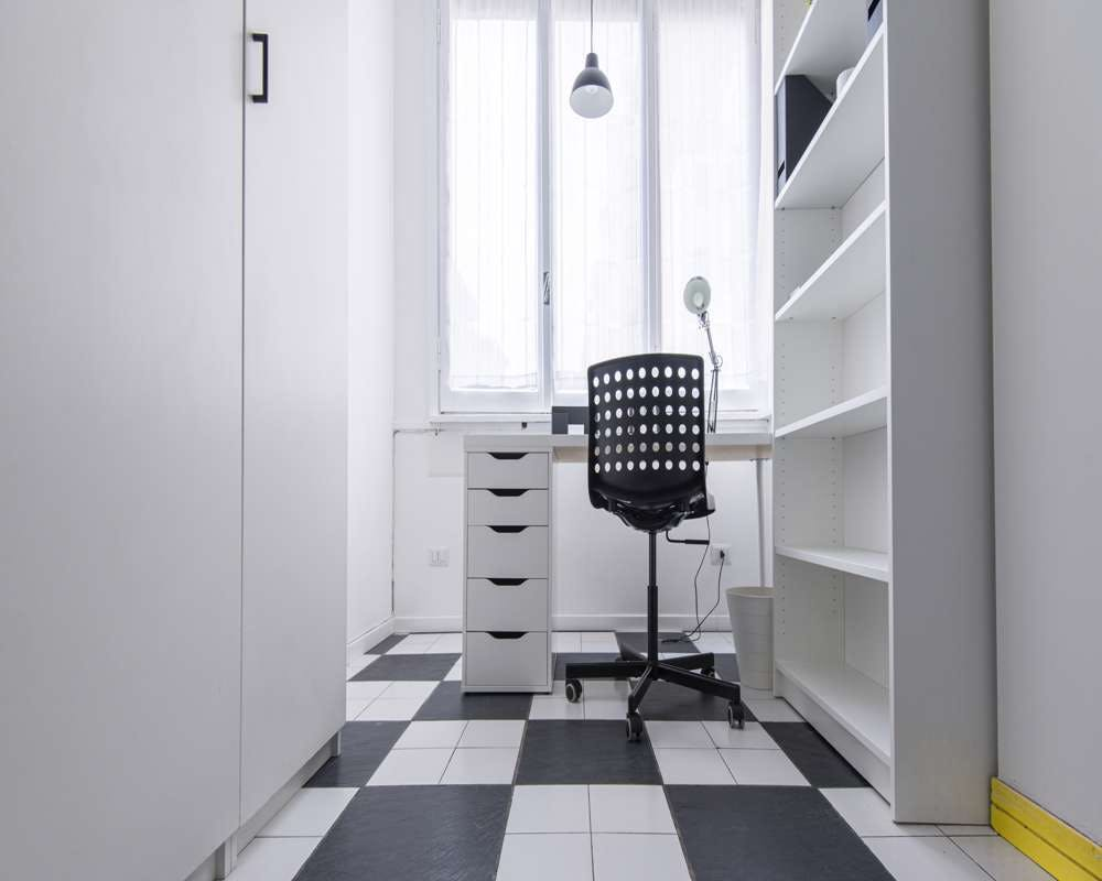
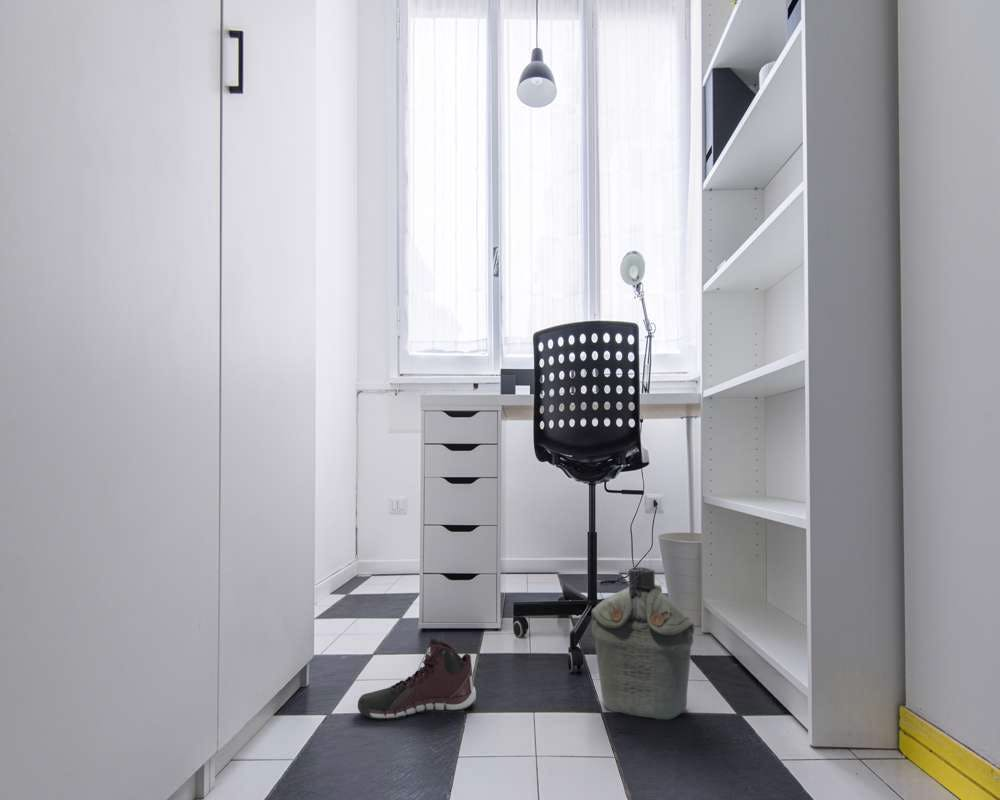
+ military canteen (642, 636)
+ sneaker (417, 673)
